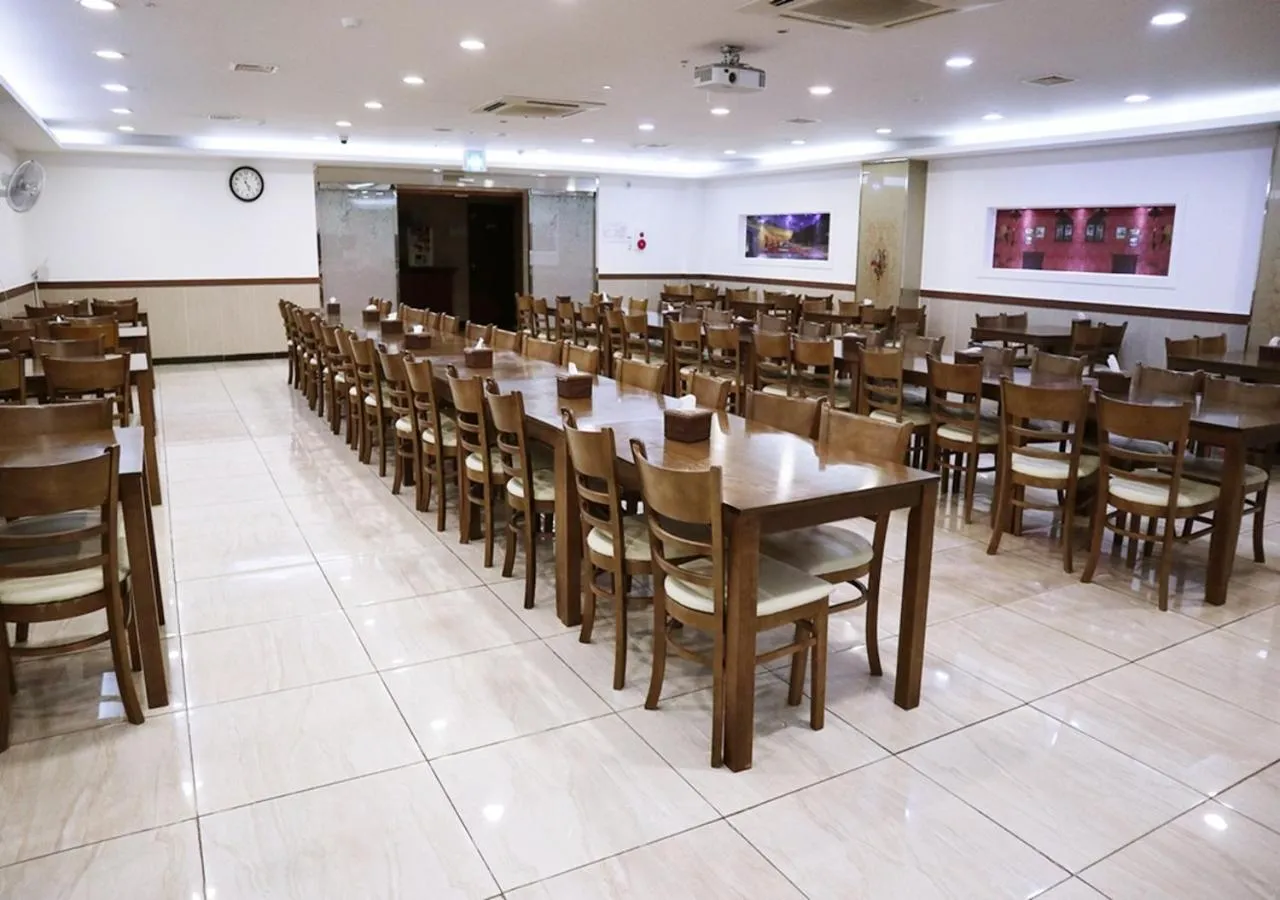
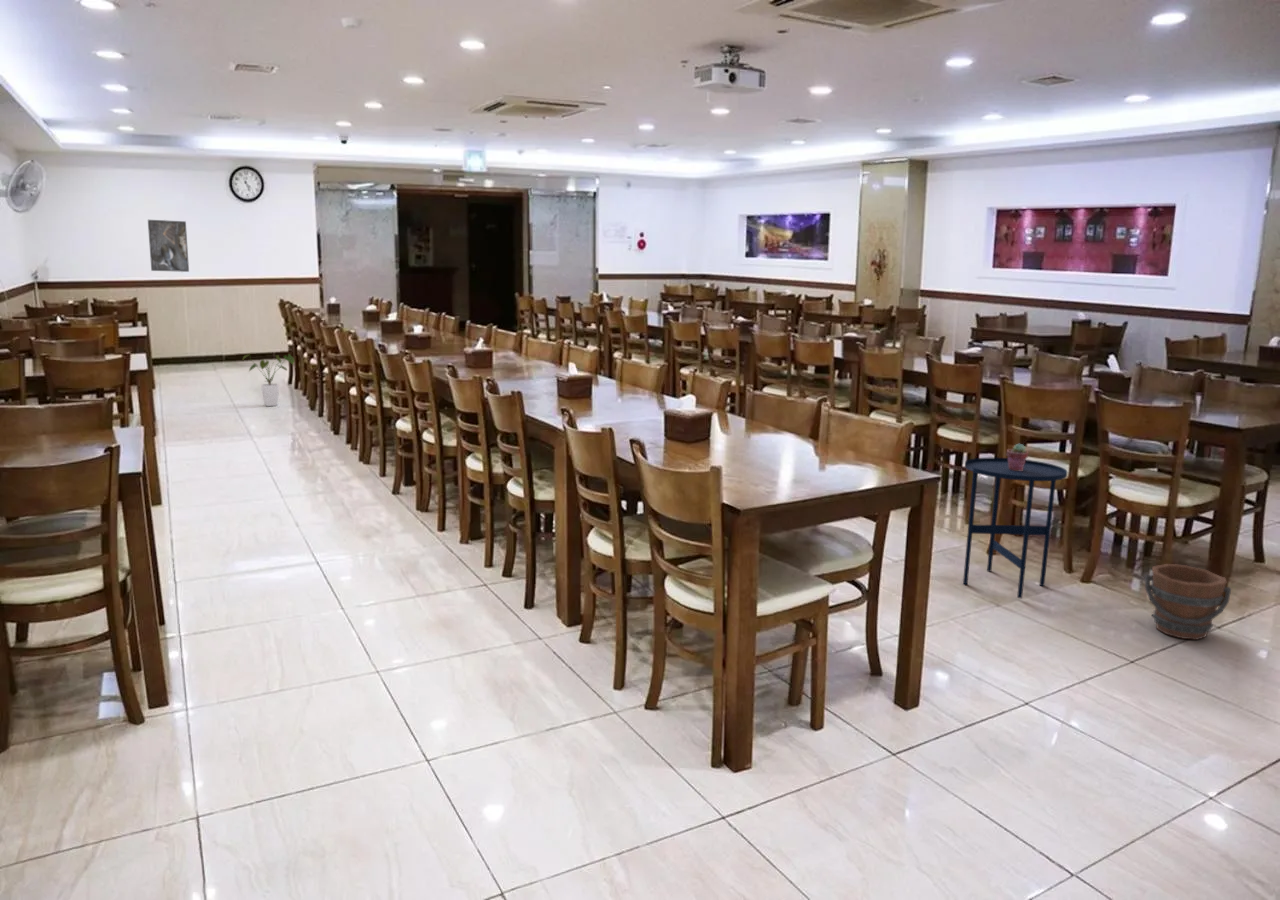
+ house plant (271, 379)
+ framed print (168, 246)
+ bucket (1184, 602)
+ potted succulent (1017, 456)
+ side table (1009, 526)
